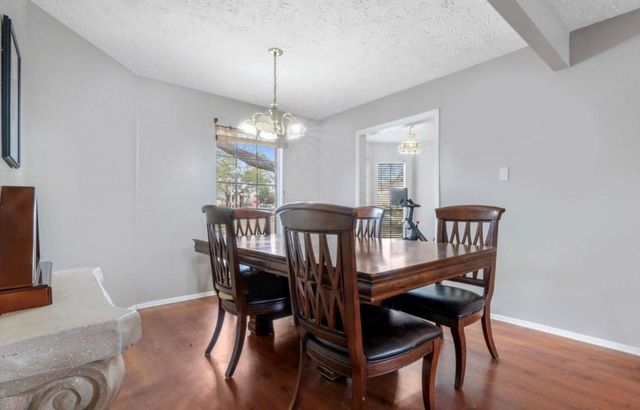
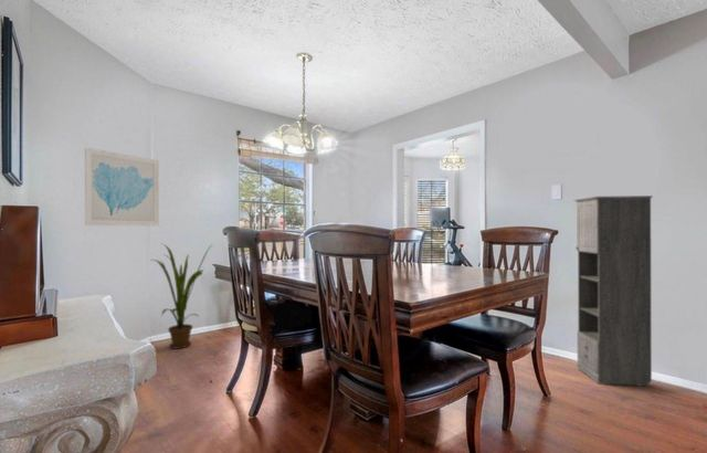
+ wall art (125, 190)
+ house plant (173, 294)
+ storage cabinet (611, 287)
